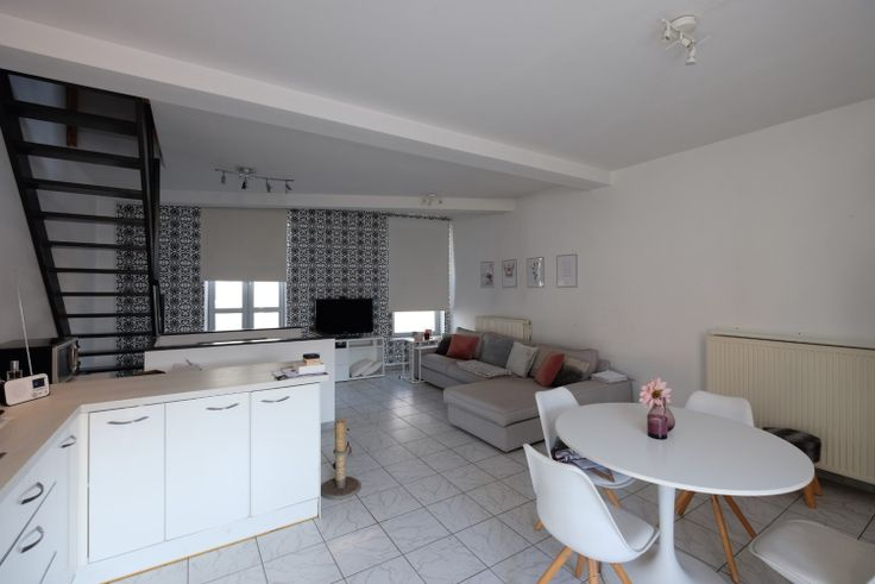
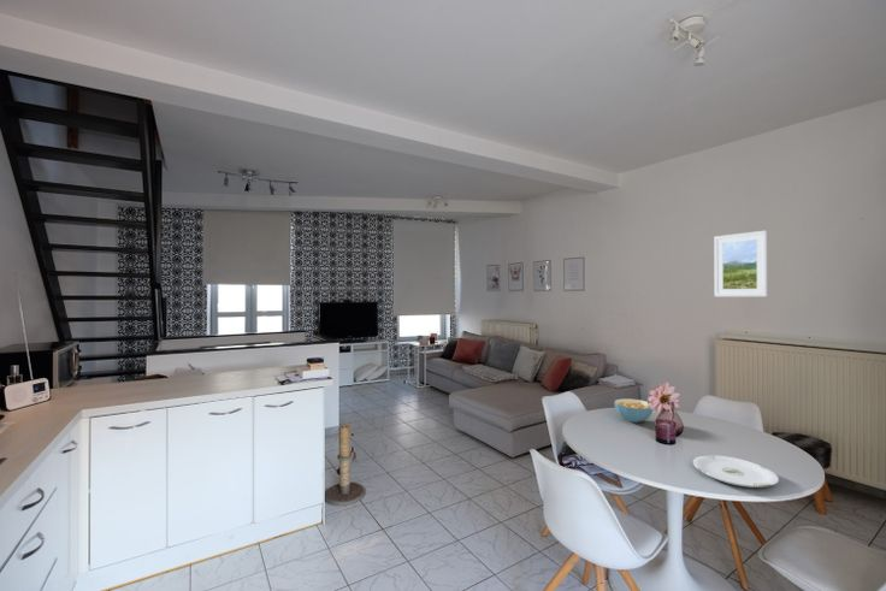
+ cereal bowl (633, 412)
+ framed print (739, 265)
+ plate (733, 472)
